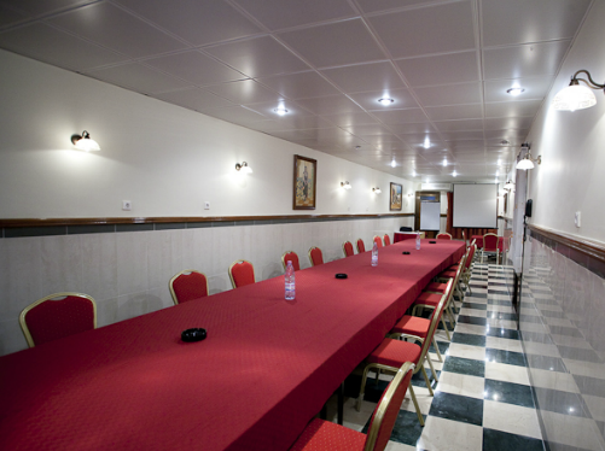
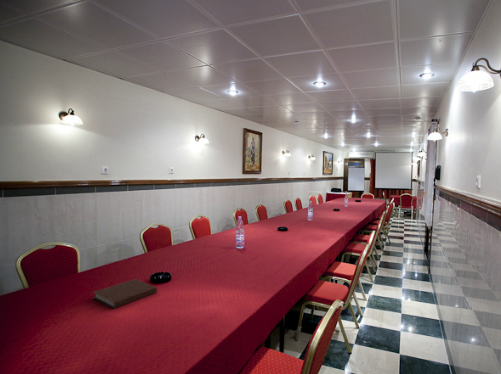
+ notebook (125, 292)
